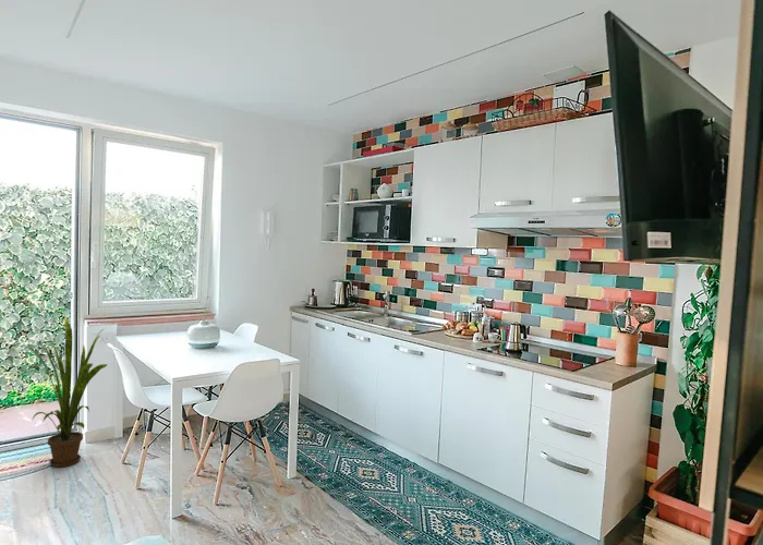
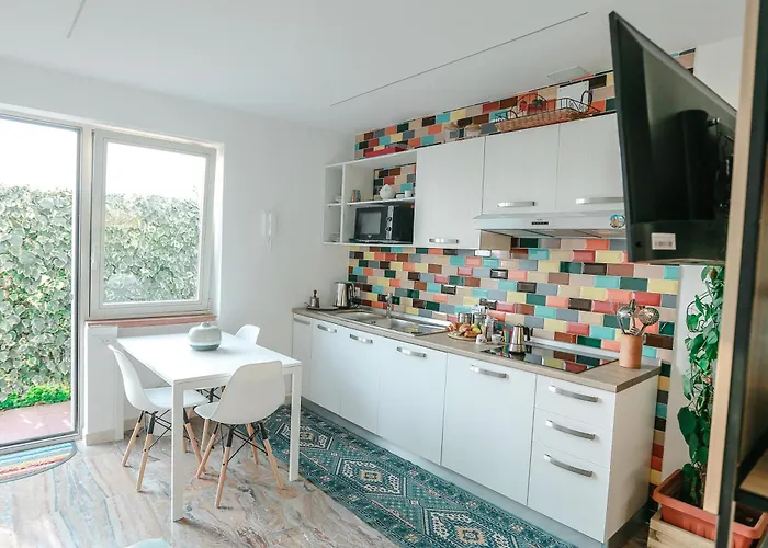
- house plant (62, 392)
